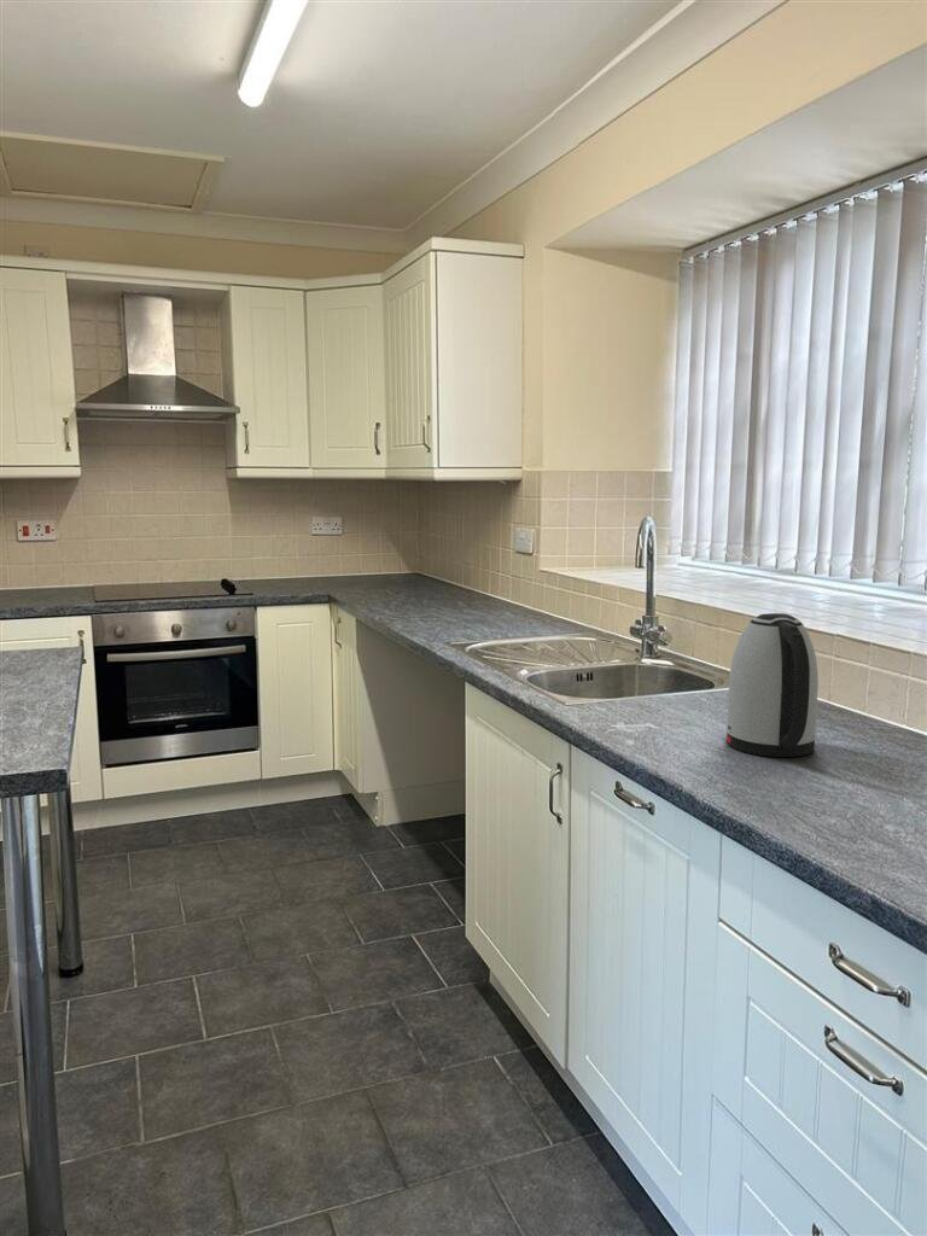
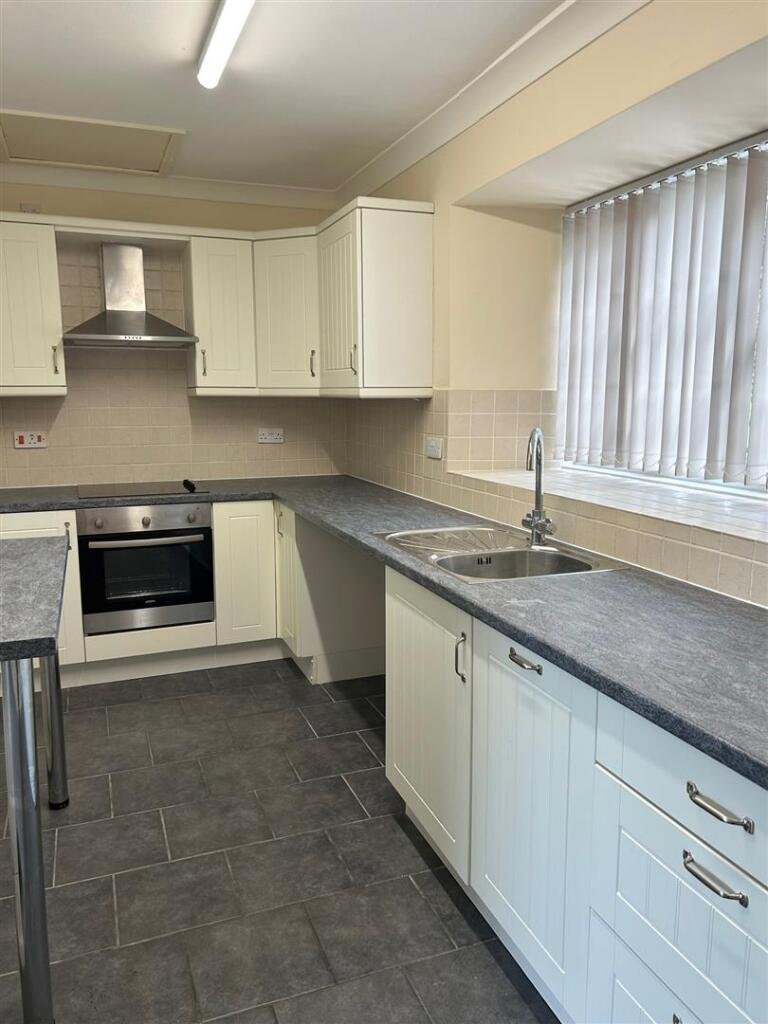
- kettle (779, 683)
